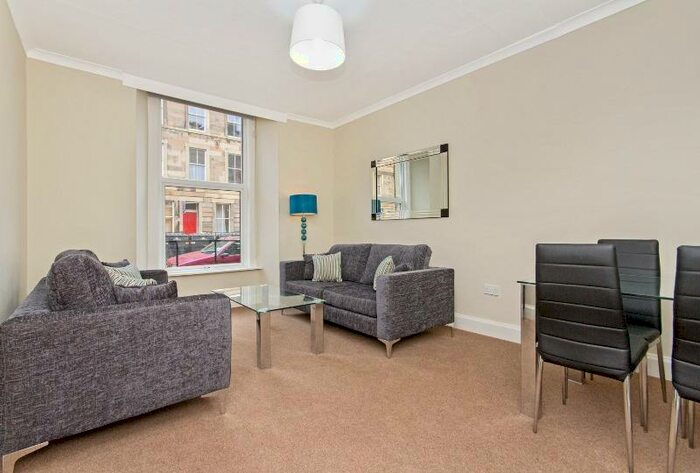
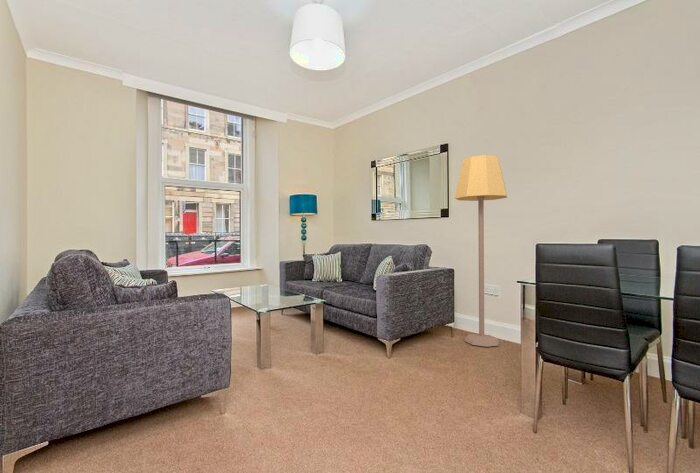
+ lamp (481, 250)
